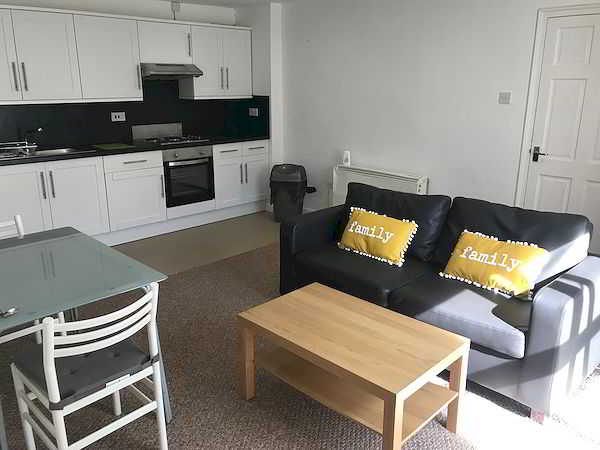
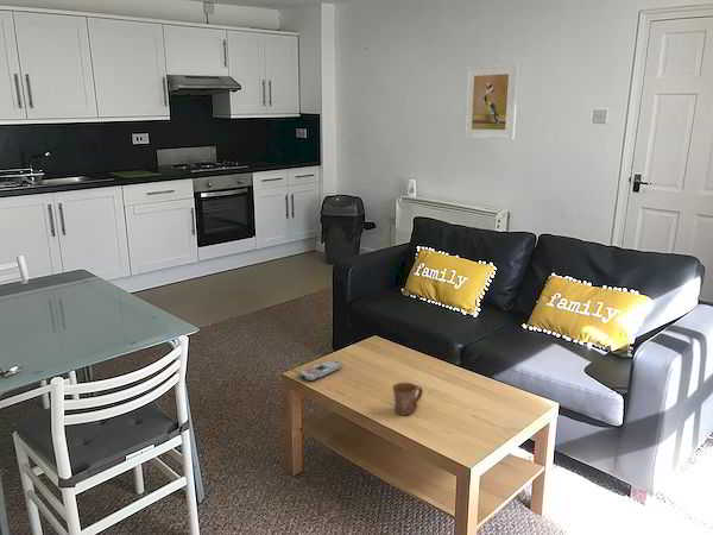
+ mug (408, 397)
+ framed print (490, 102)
+ remote control (321, 370)
